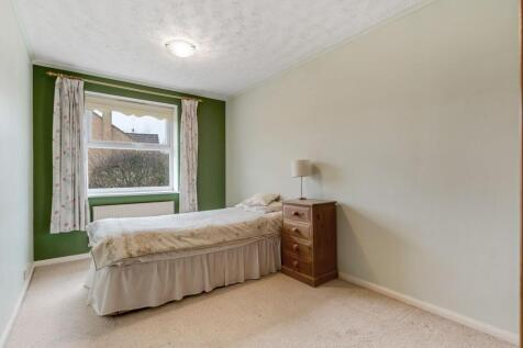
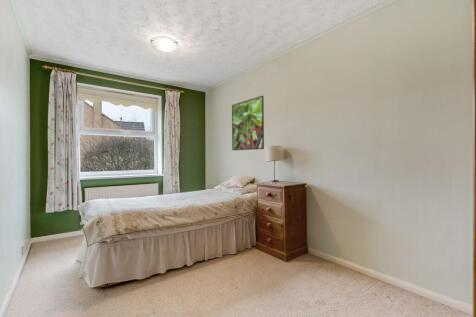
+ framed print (246, 125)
